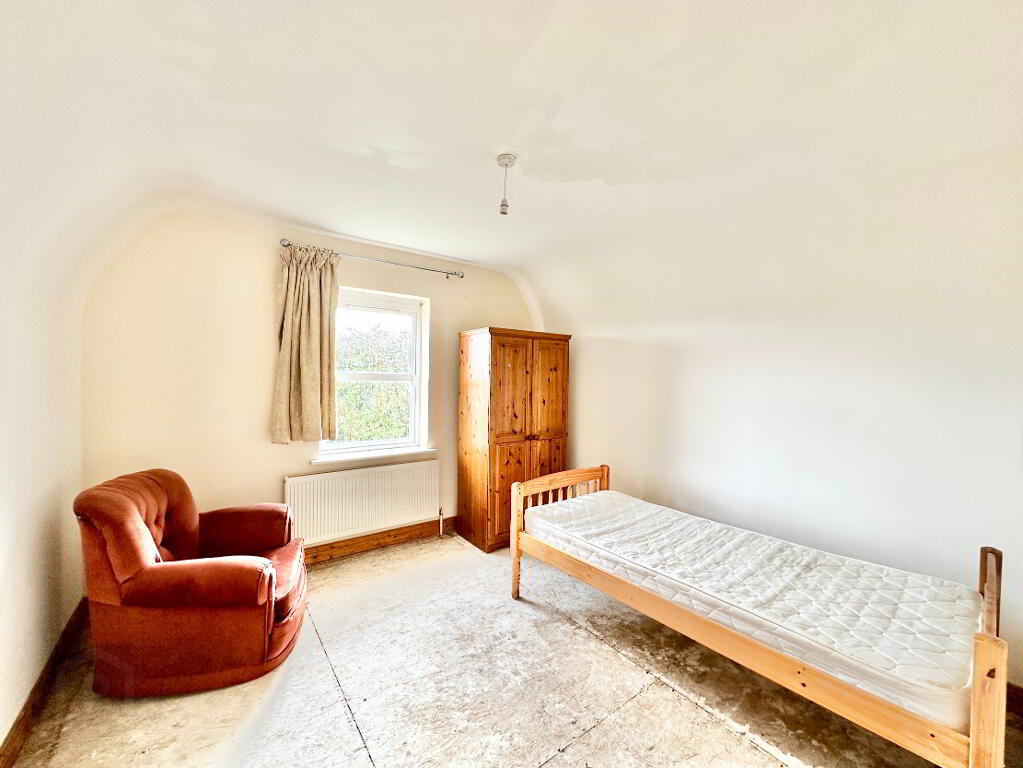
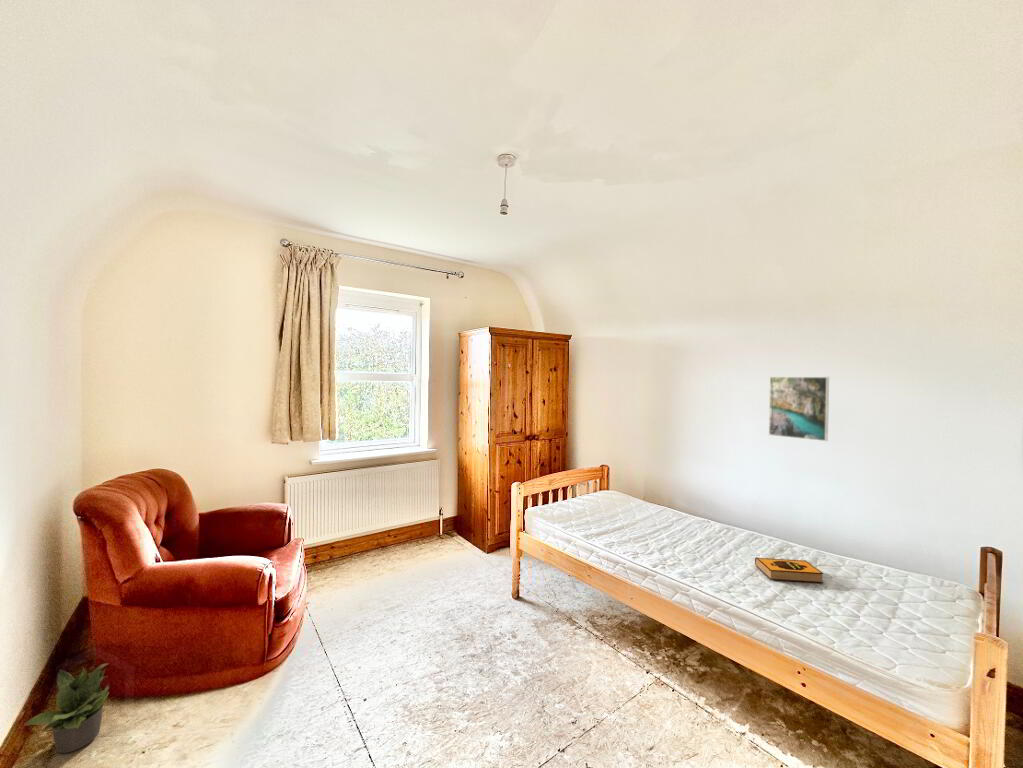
+ hardback book (787, 569)
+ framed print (797, 407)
+ potted plant (71, 711)
